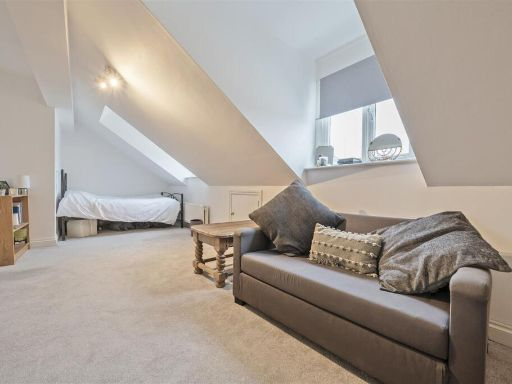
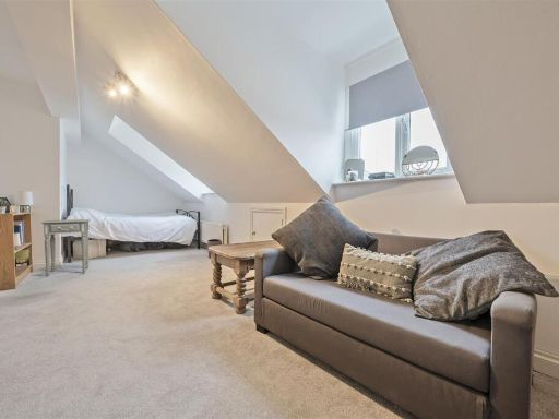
+ side table (68, 232)
